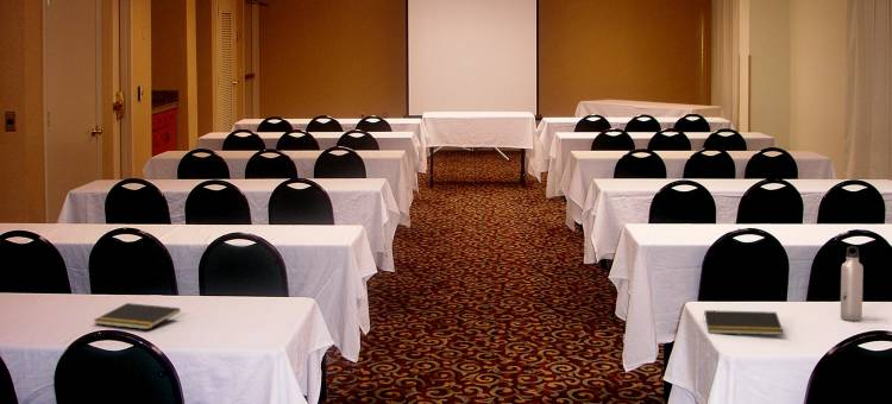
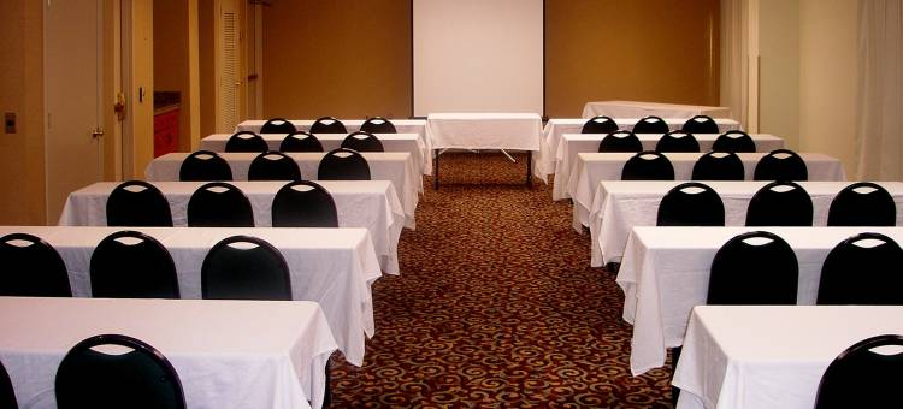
- water bottle (852, 283)
- notepad (742, 322)
- notepad (137, 315)
